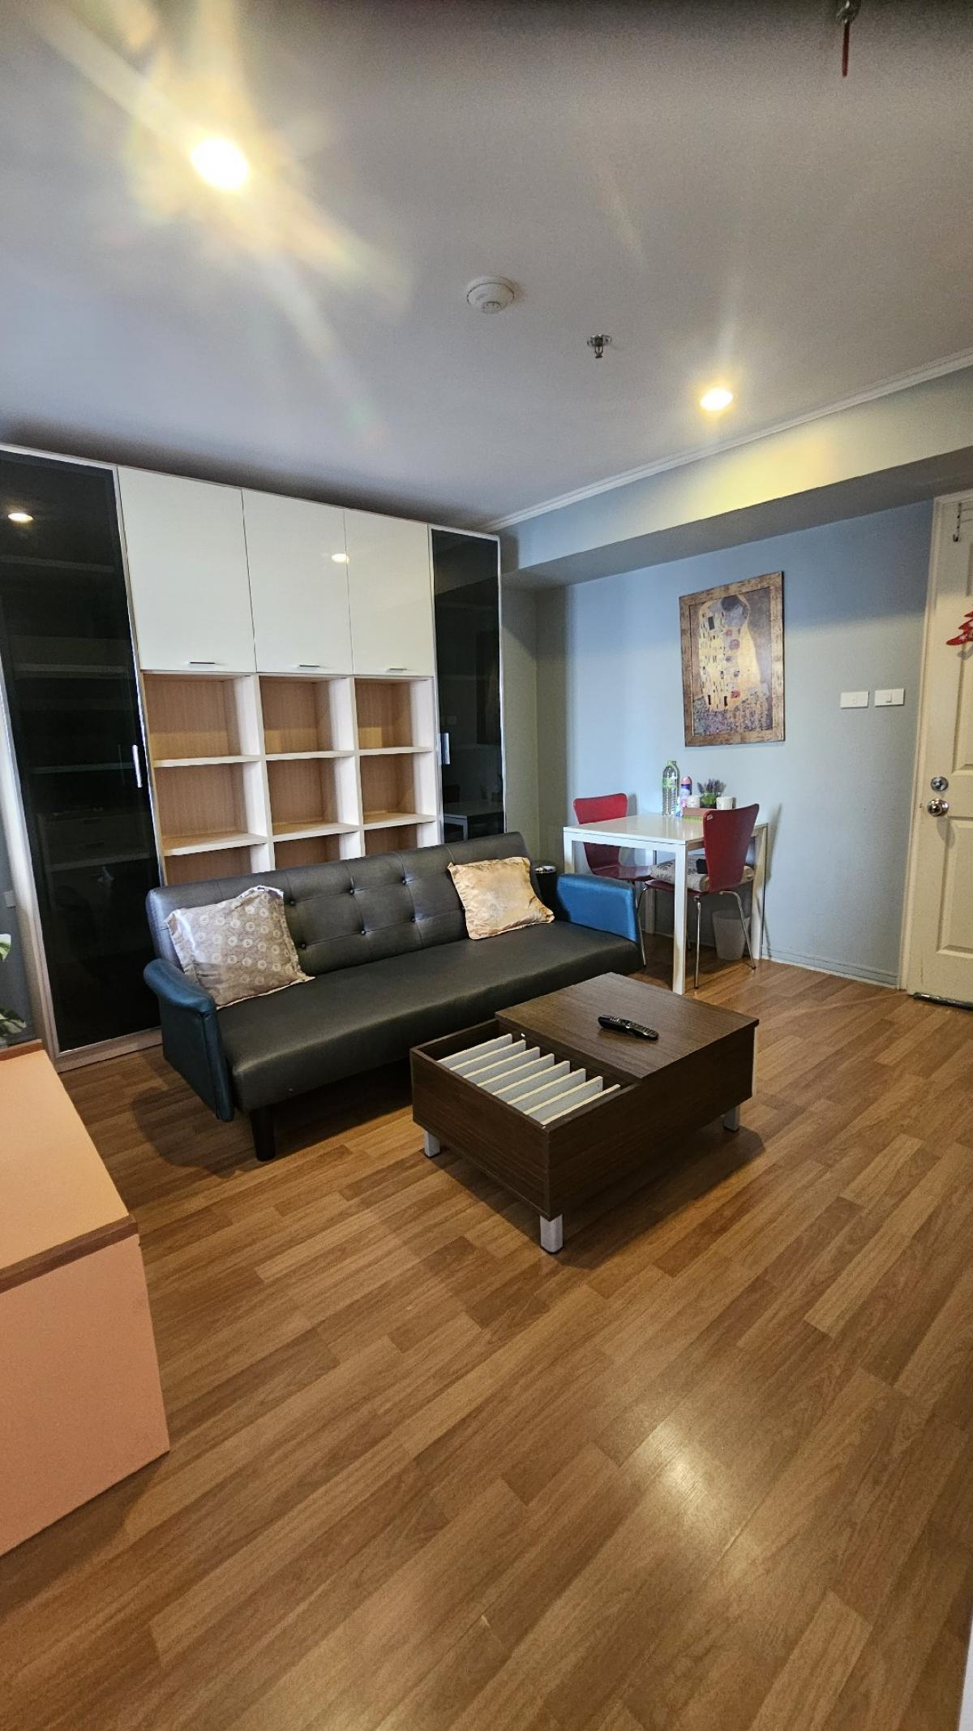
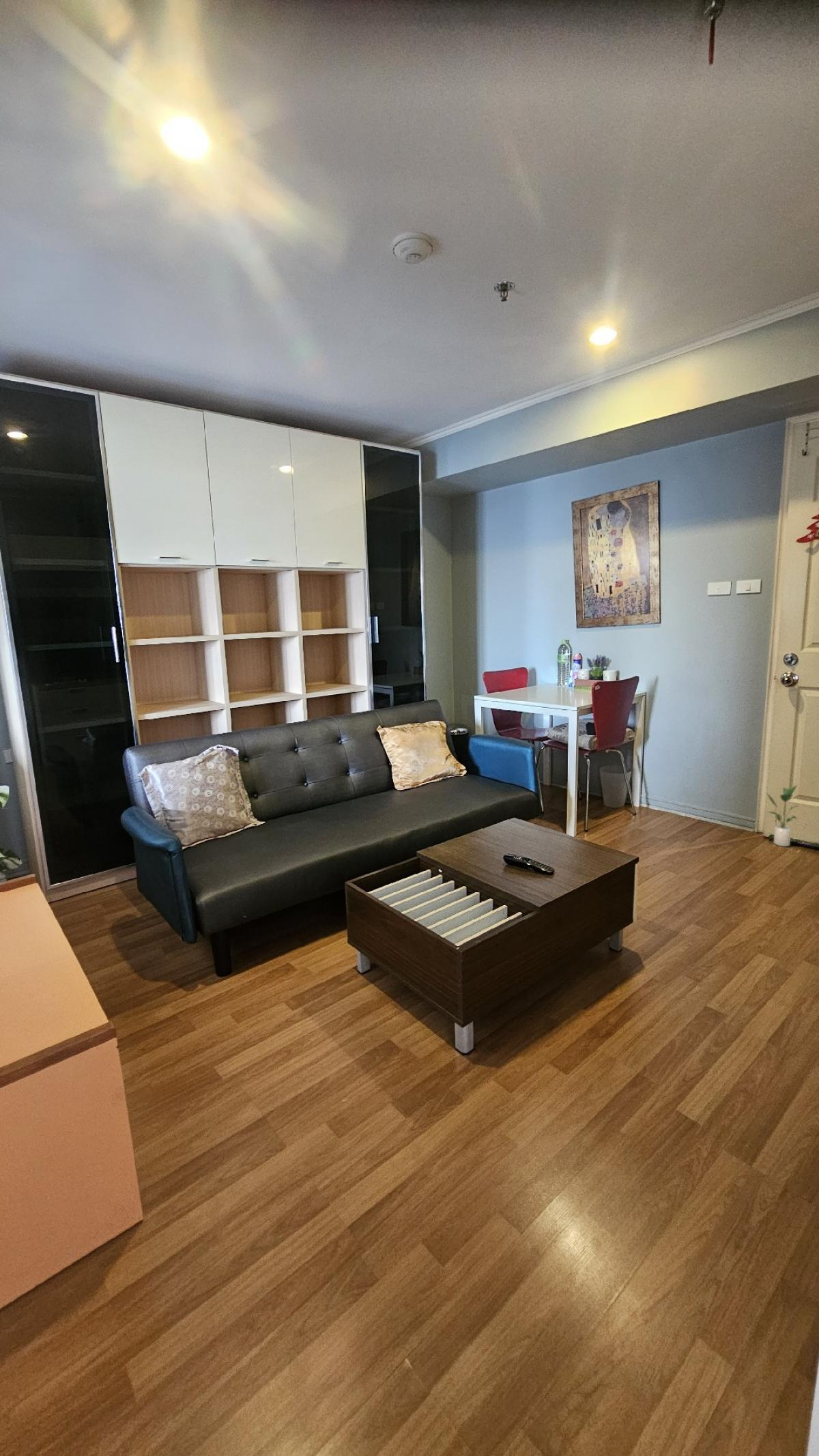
+ potted plant (783, 813)
